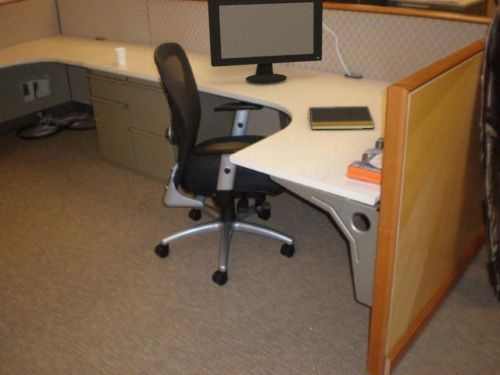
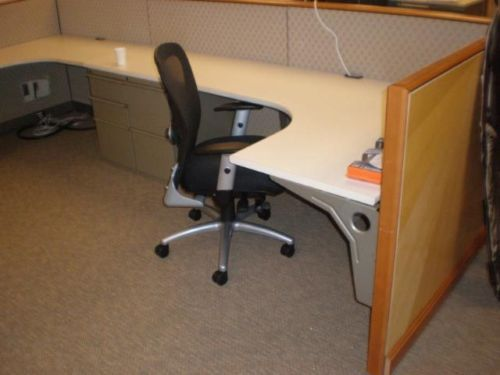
- notepad (340, 117)
- computer monitor (265, 39)
